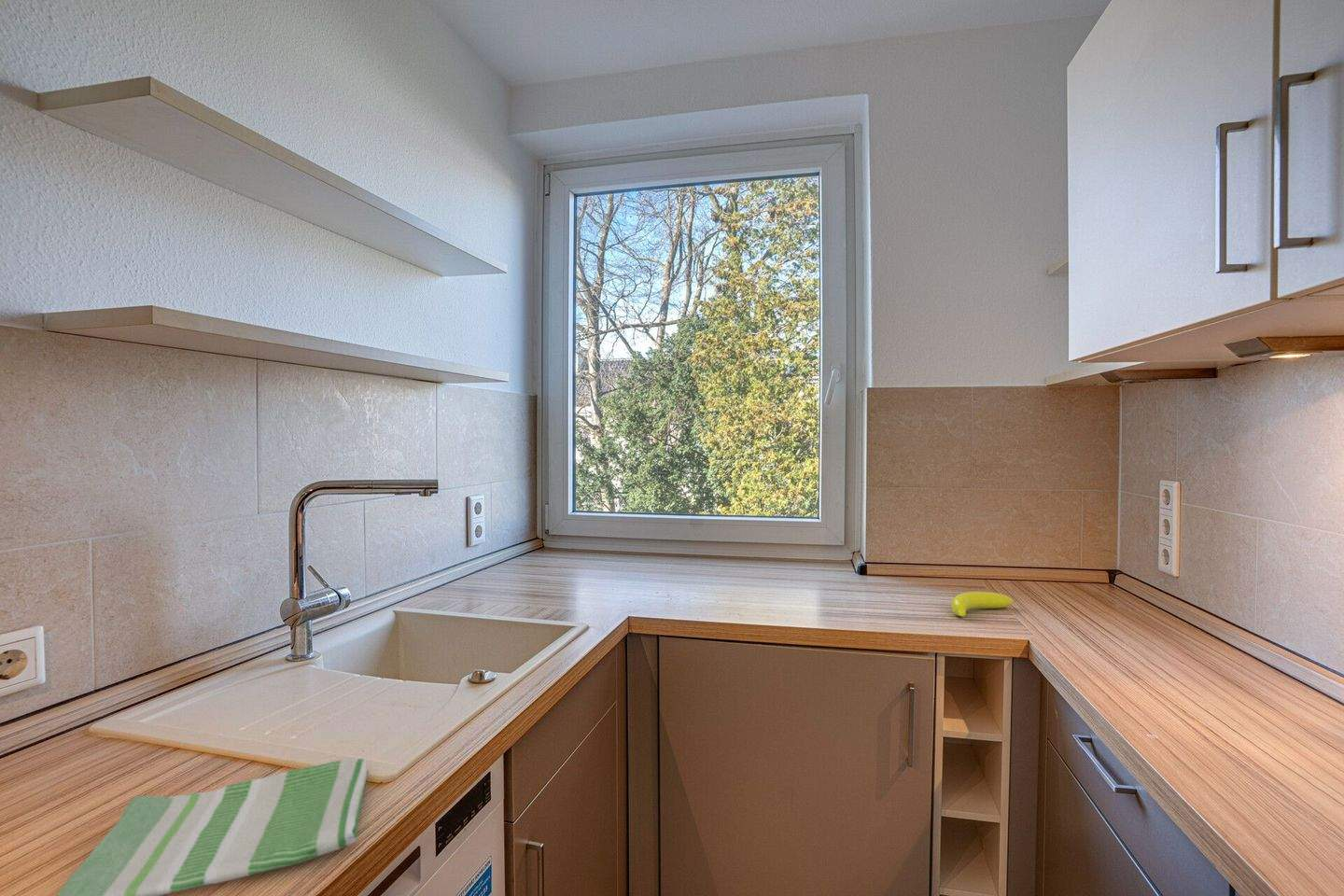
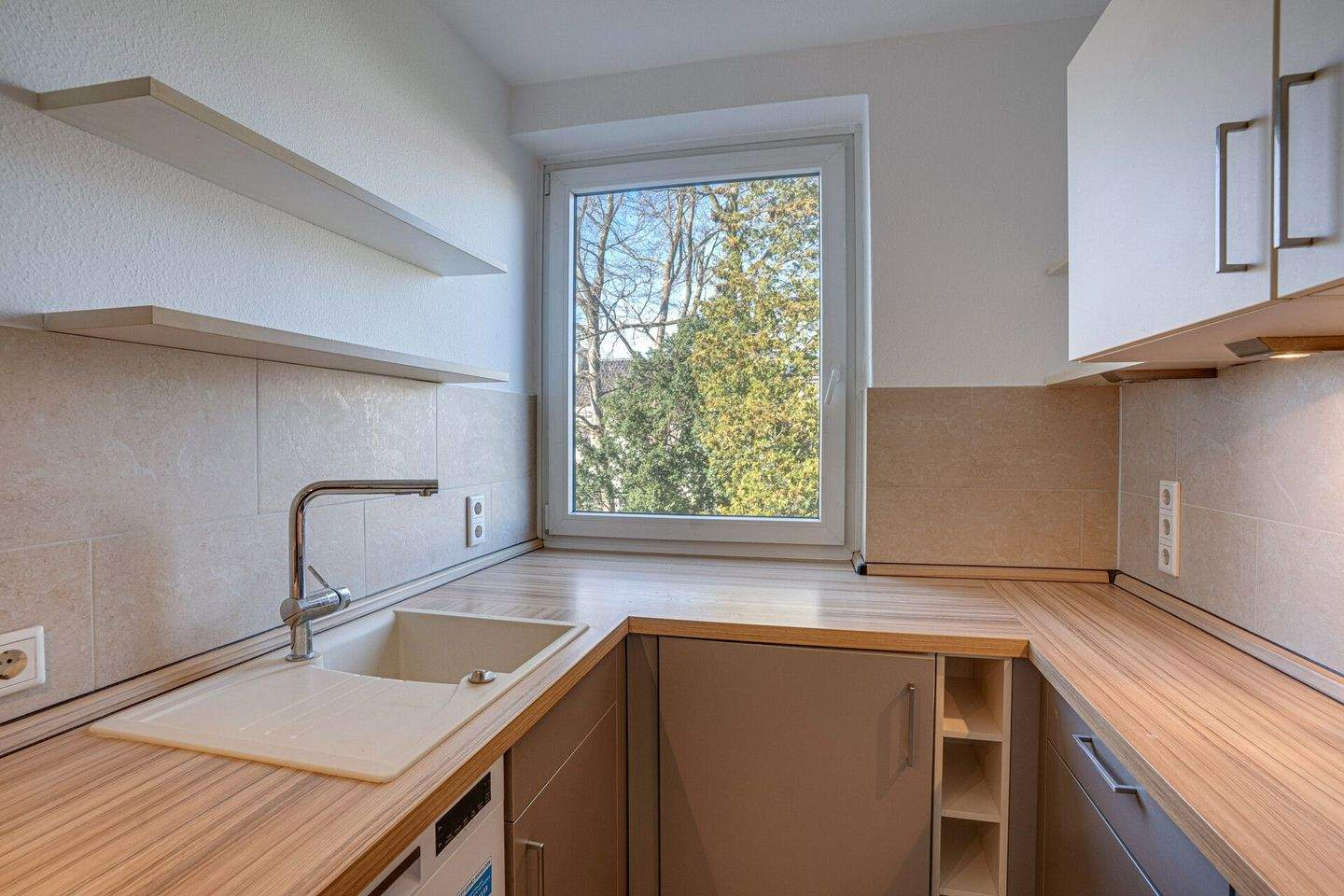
- banana (984, 602)
- dish towel (238, 822)
